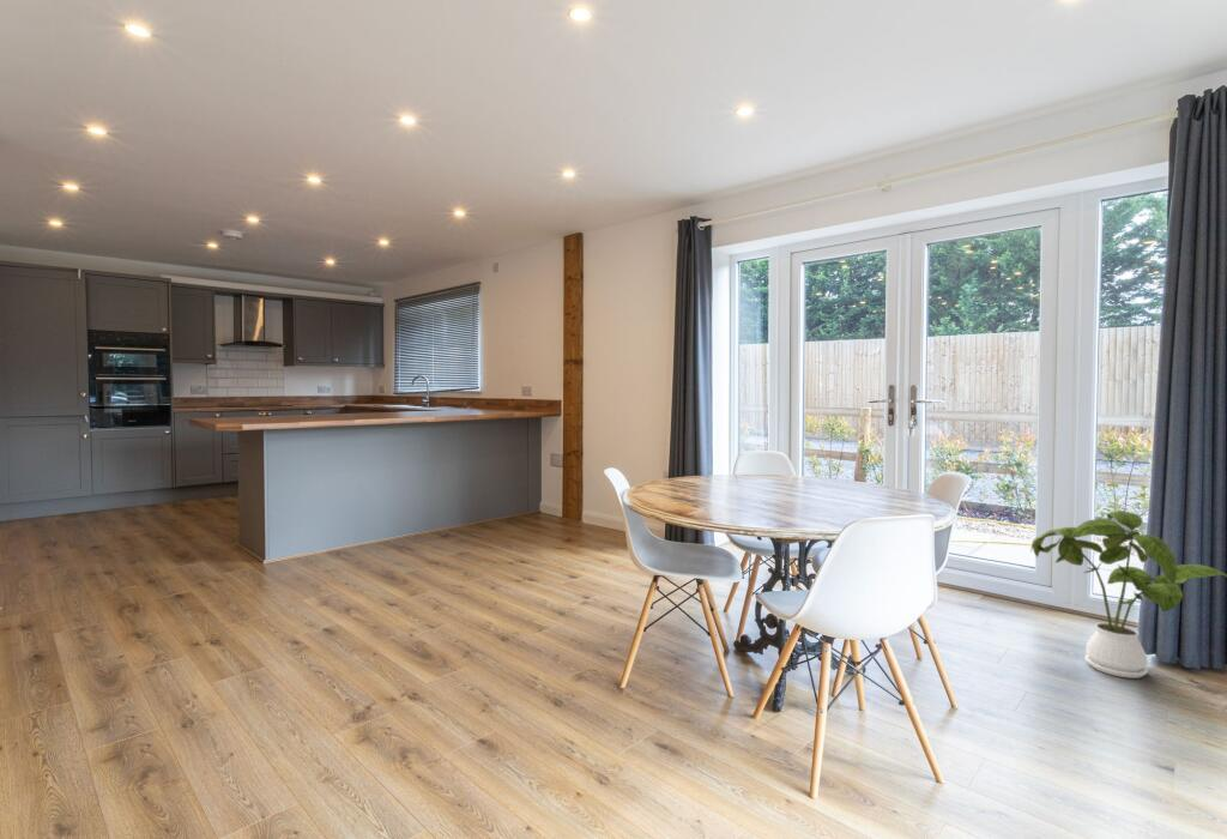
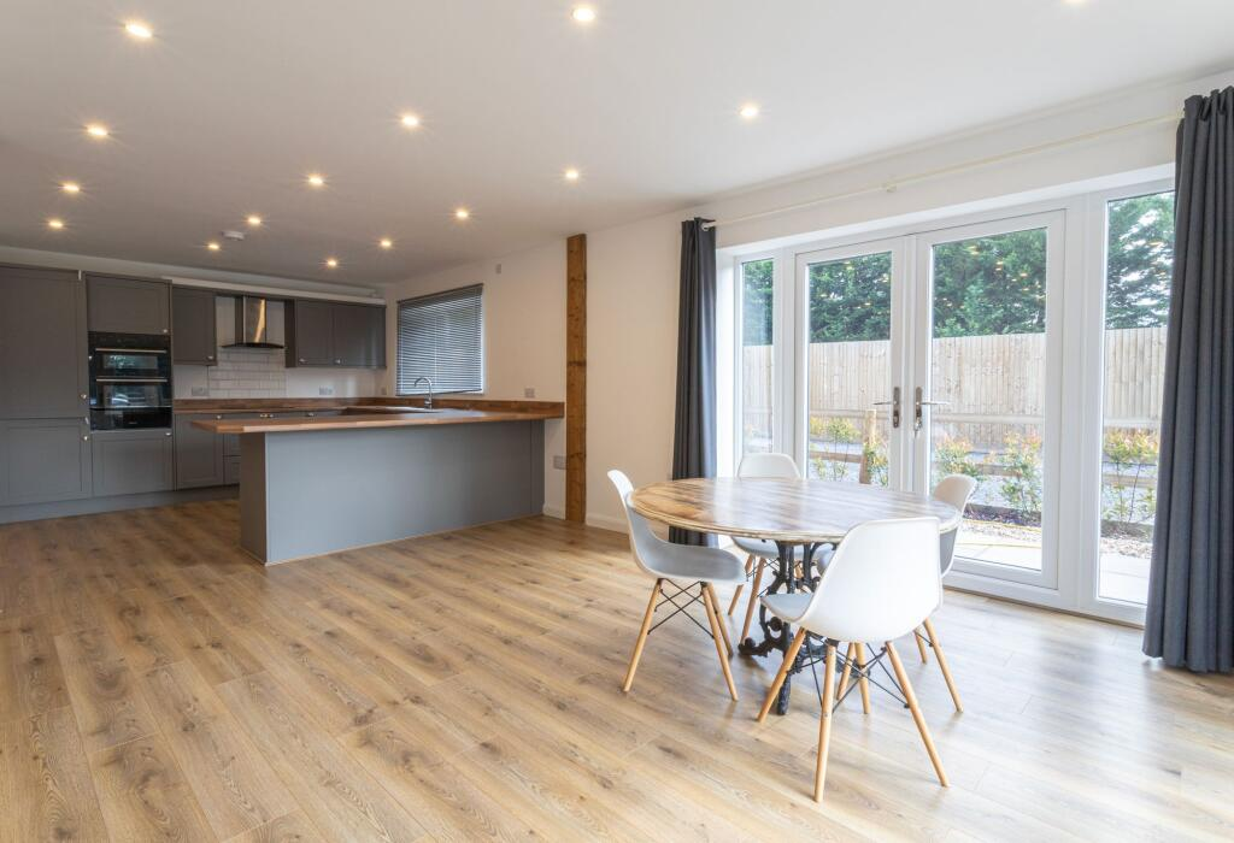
- house plant (1129, 599)
